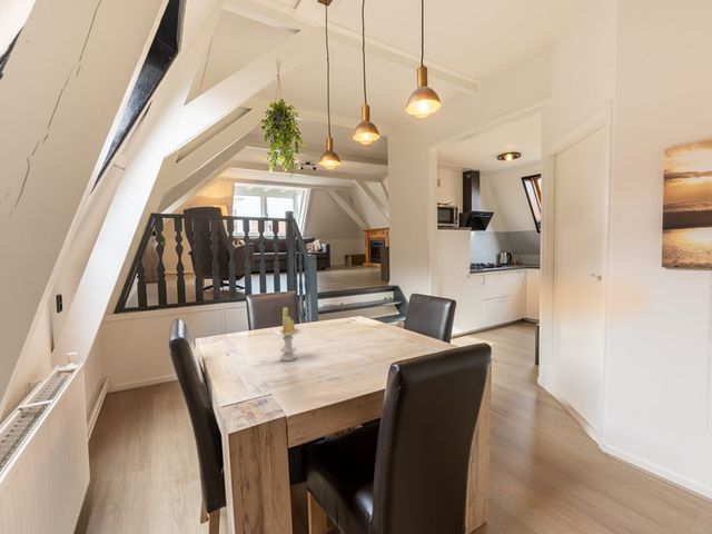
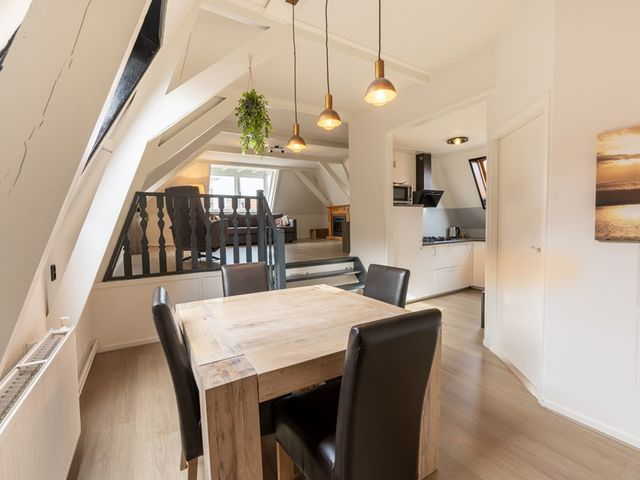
- candle (287, 333)
